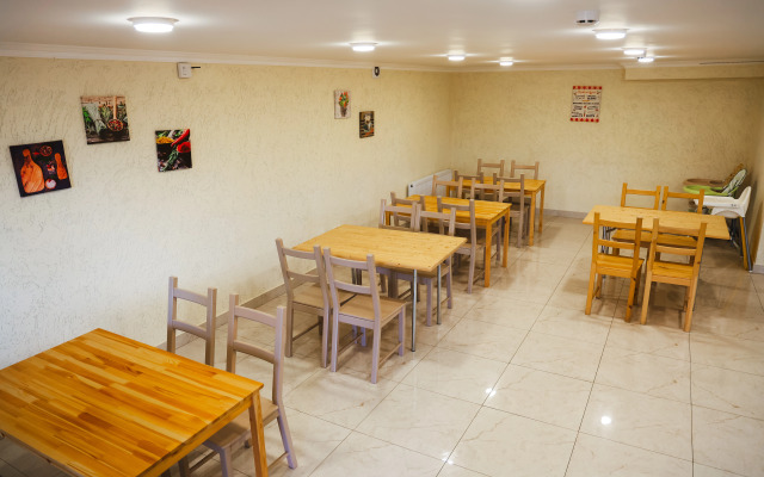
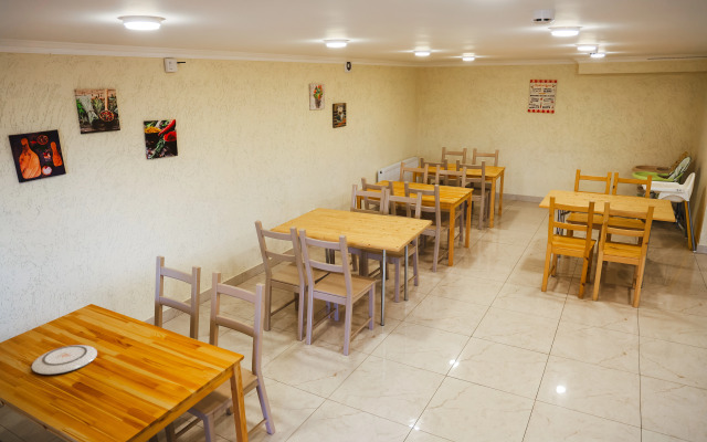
+ plate (65, 357)
